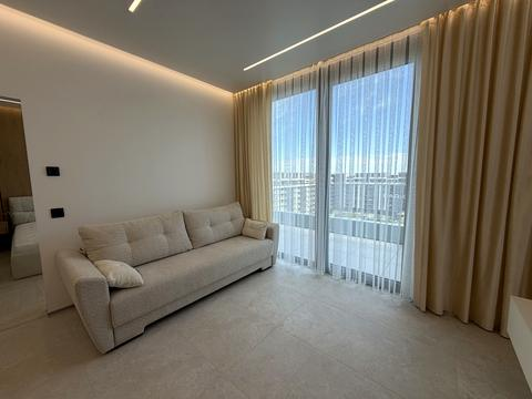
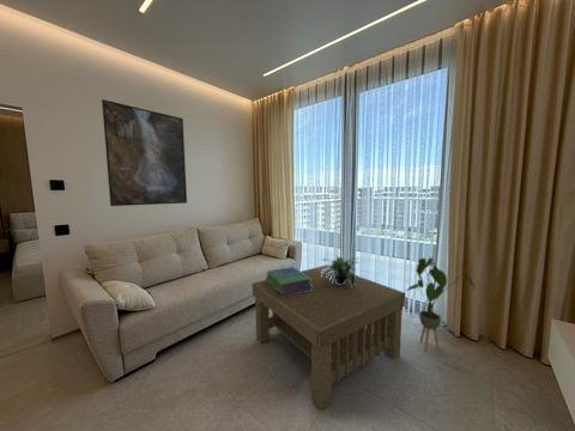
+ house plant (430, 302)
+ potted plant (339, 268)
+ stack of books (288, 279)
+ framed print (150, 158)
+ coffee table (323, 316)
